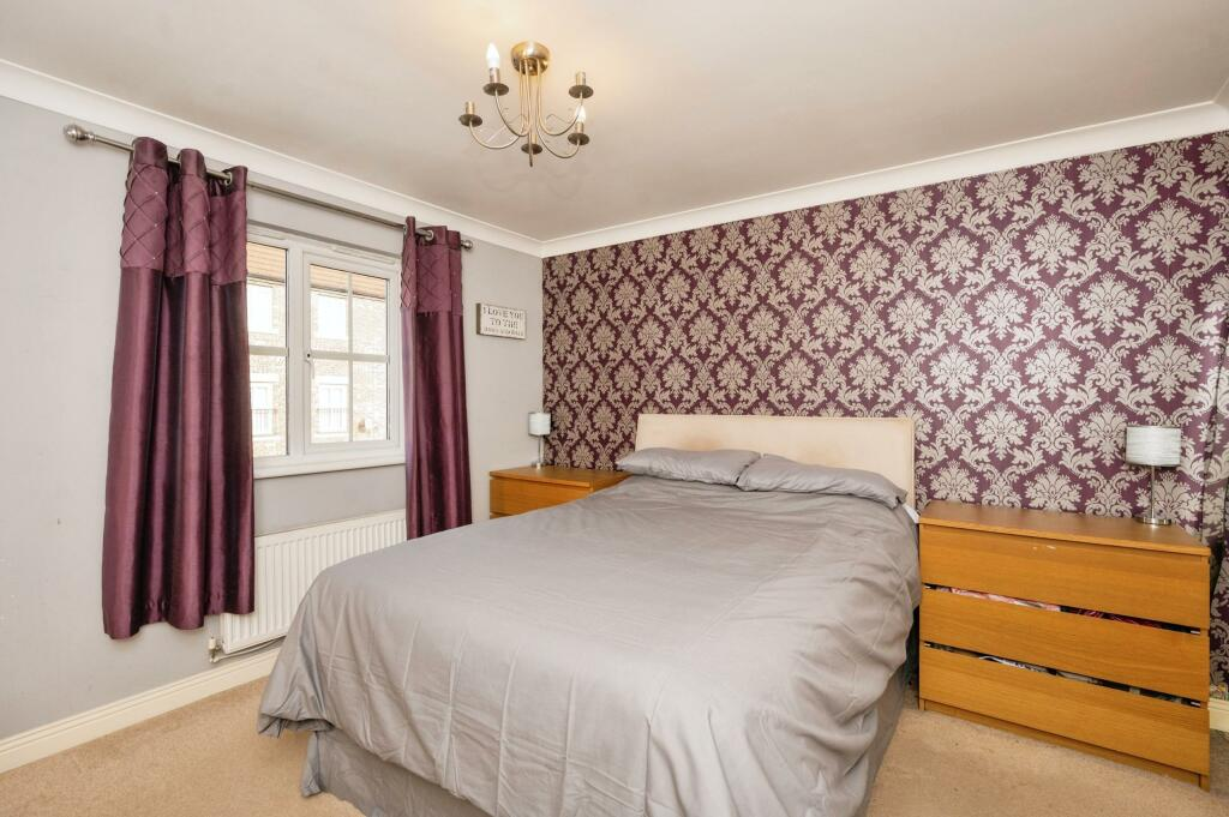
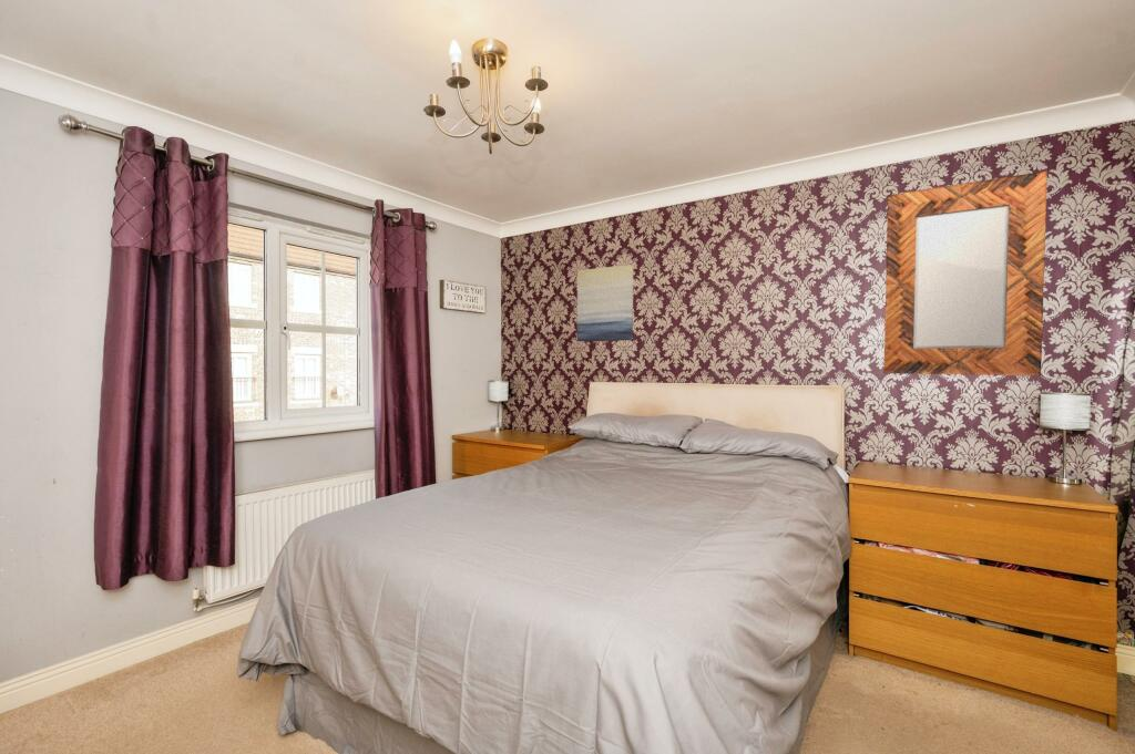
+ home mirror (959, 280)
+ wall art (604, 304)
